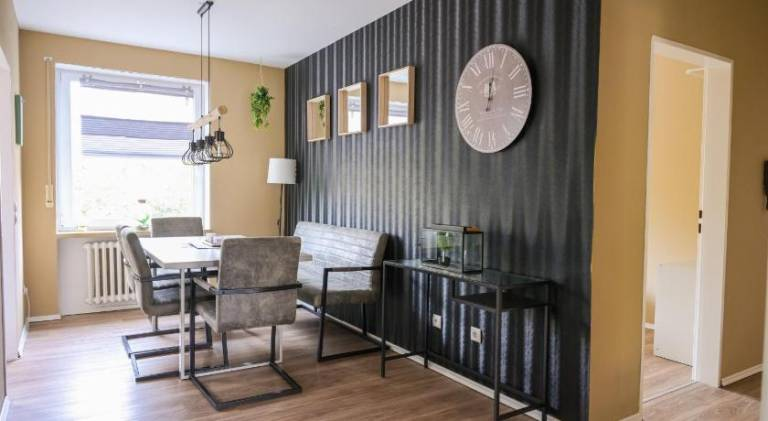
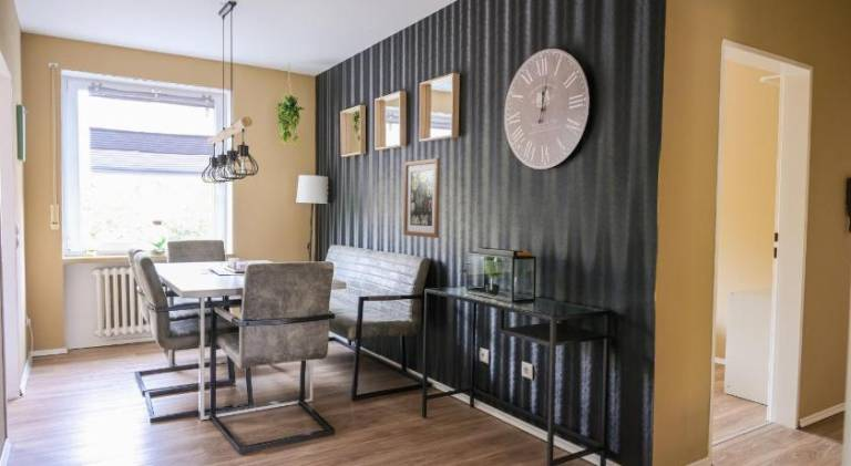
+ wall art (420, 198)
